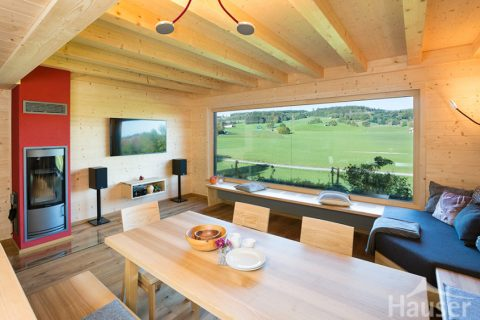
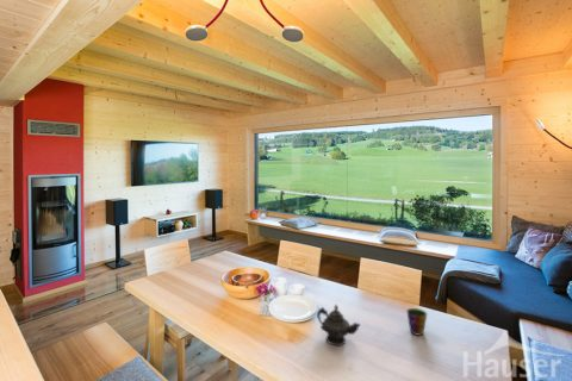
+ cup (416, 323)
+ teapot (337, 323)
